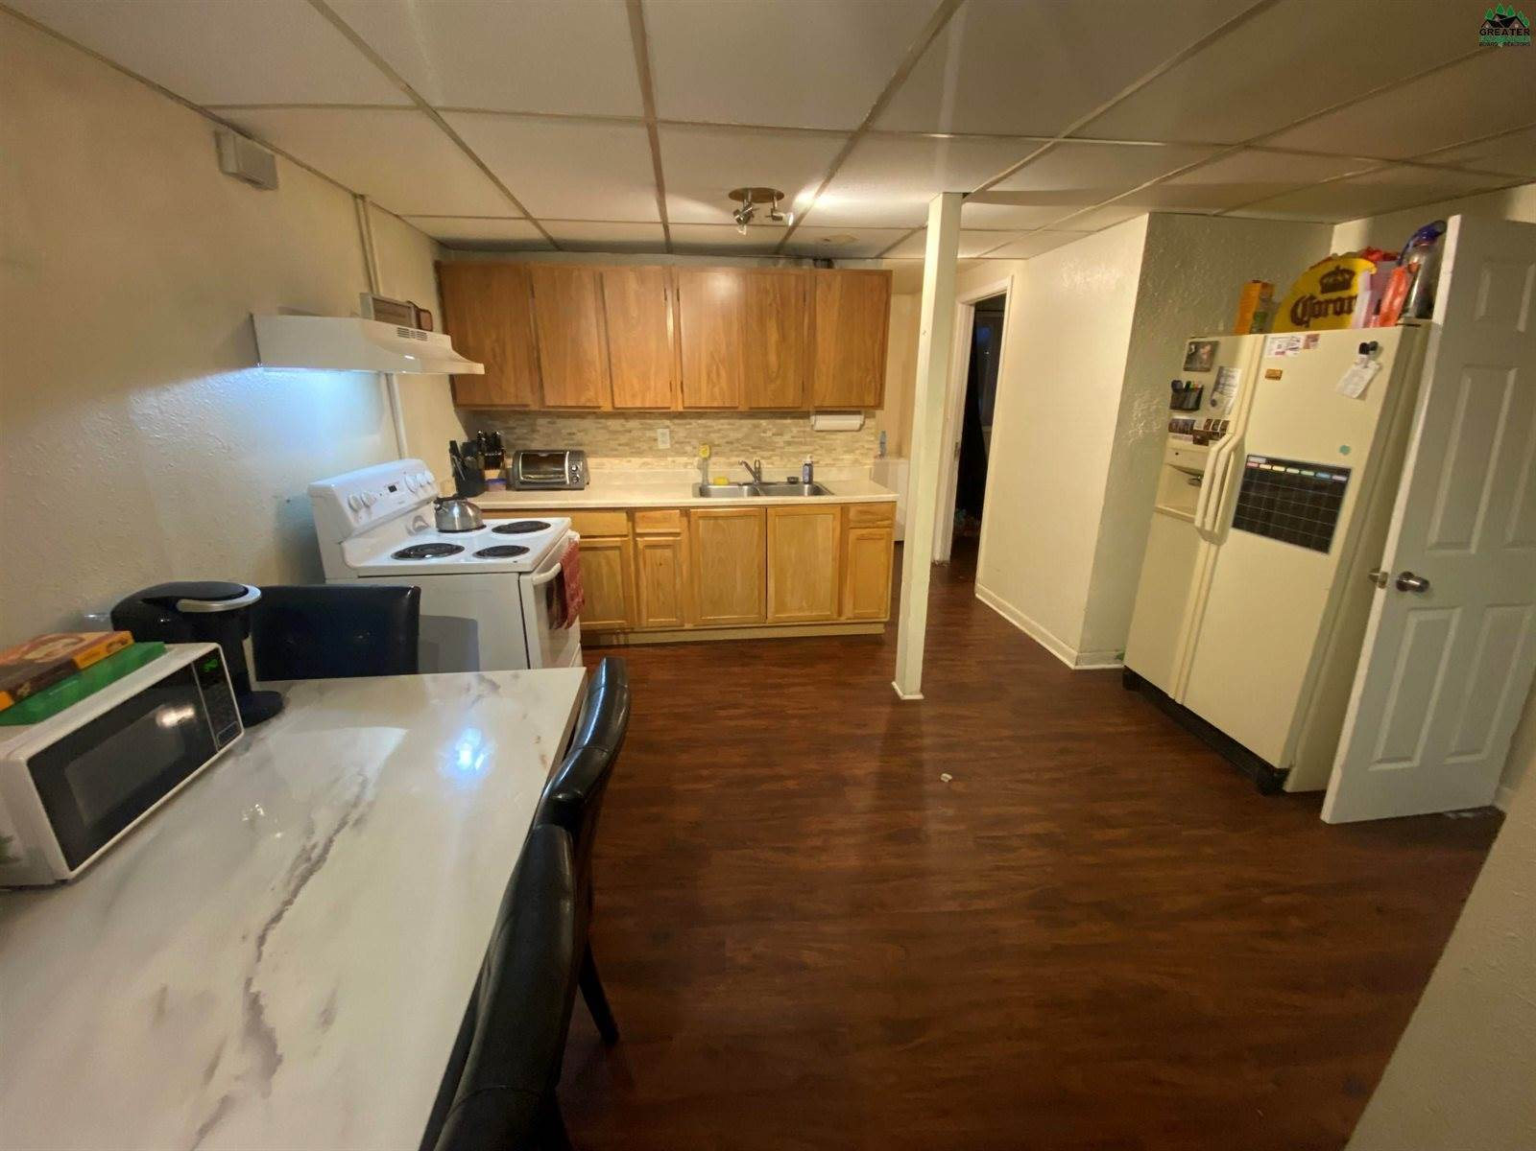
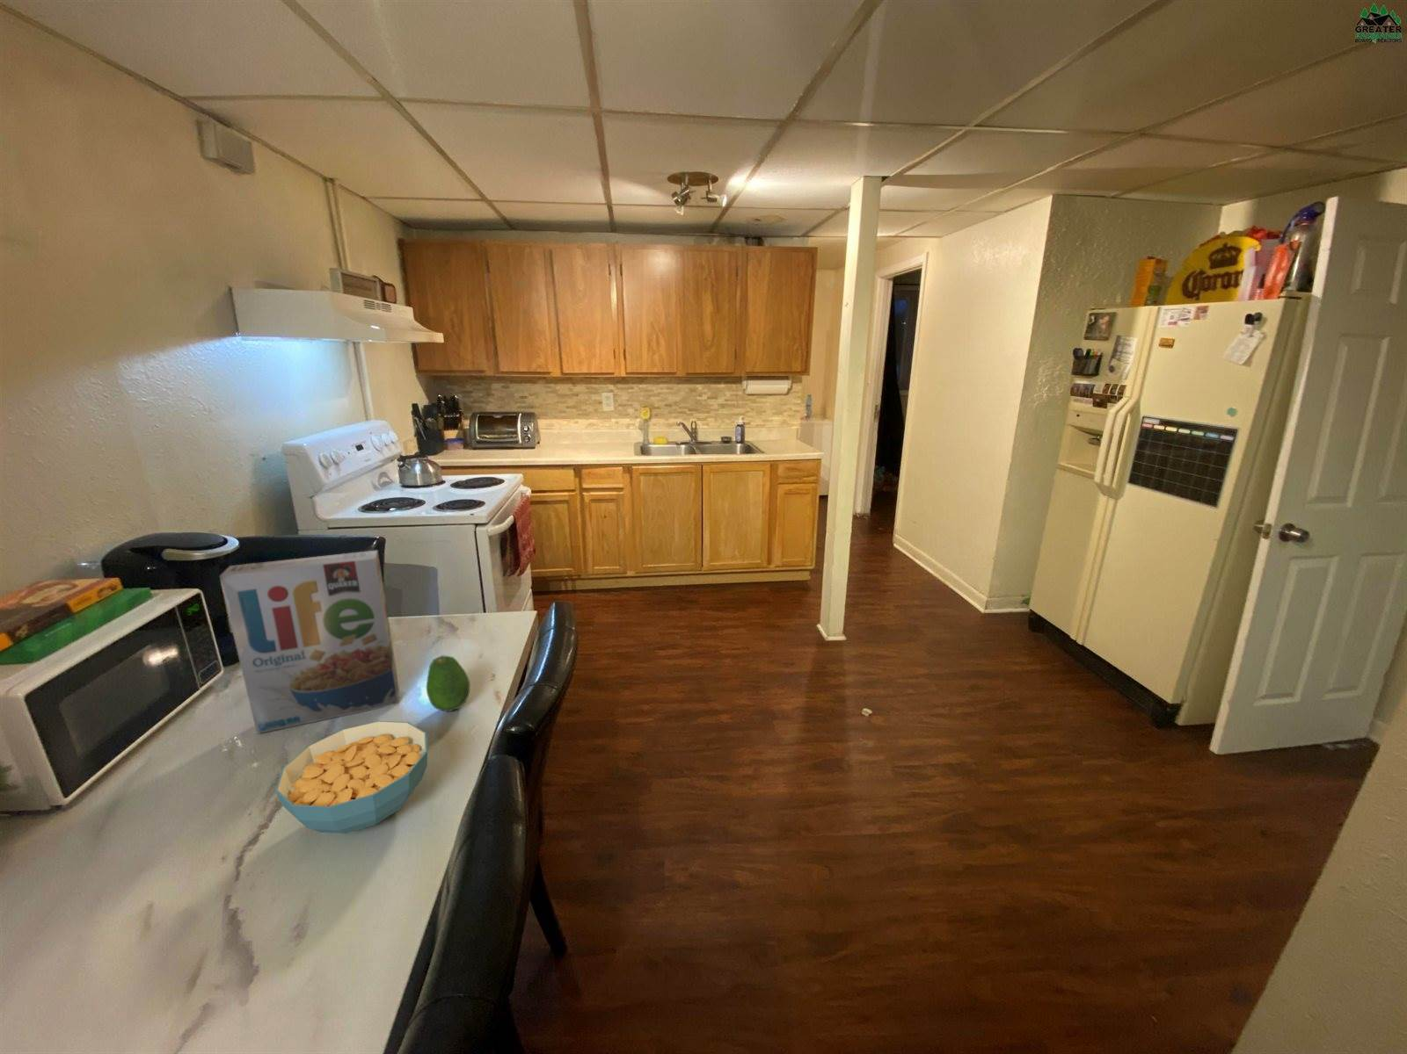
+ fruit (448, 682)
+ cereal bowl (361, 786)
+ cereal box (318, 639)
